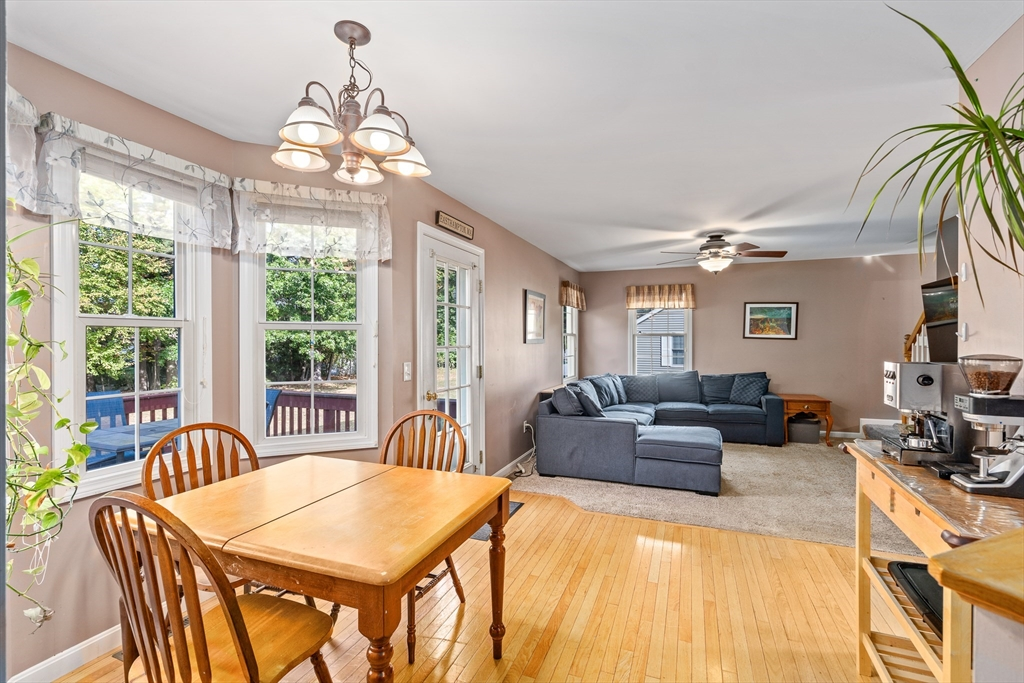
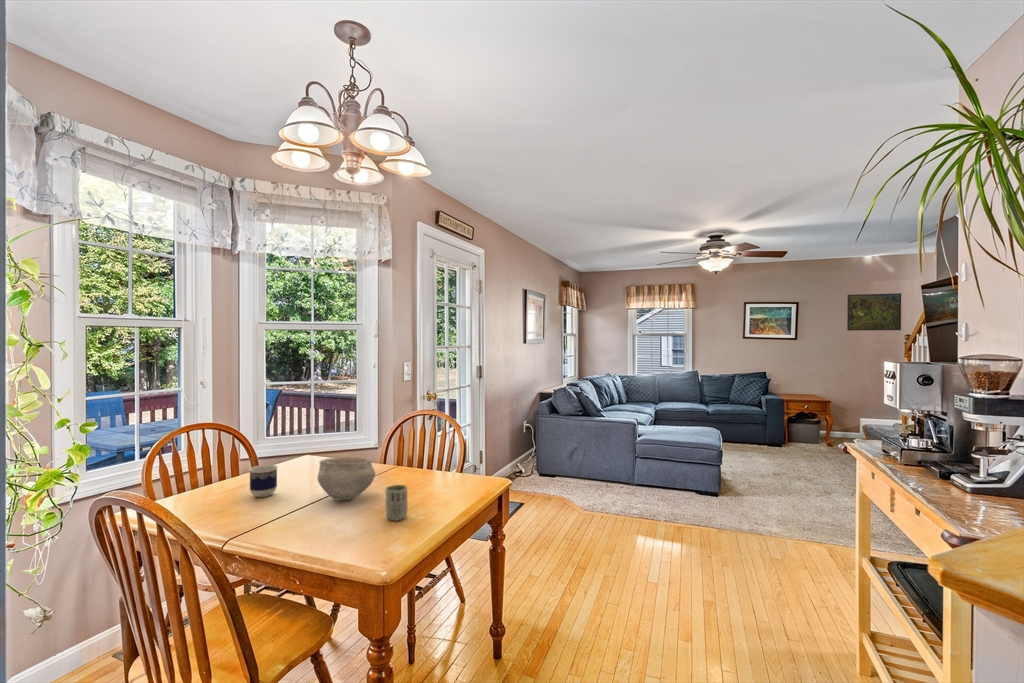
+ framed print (873, 312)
+ bowl (346, 477)
+ cup (396, 502)
+ cup (261, 480)
